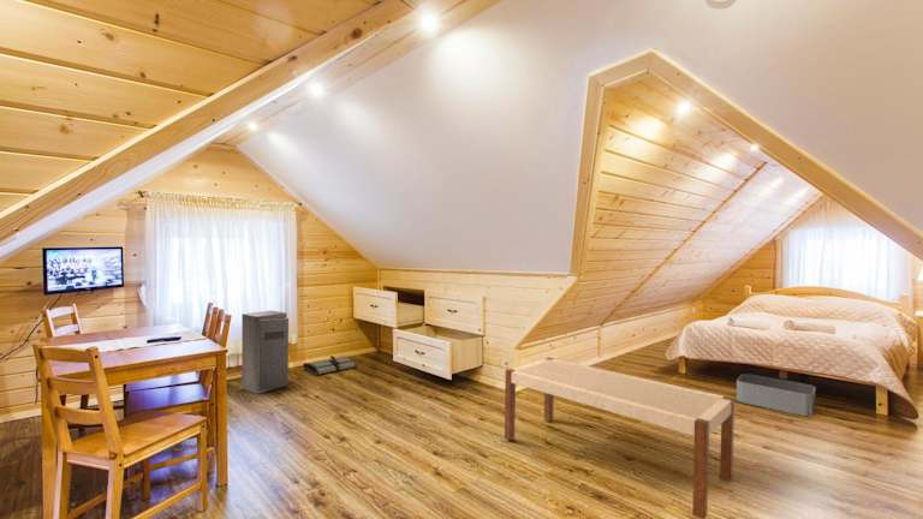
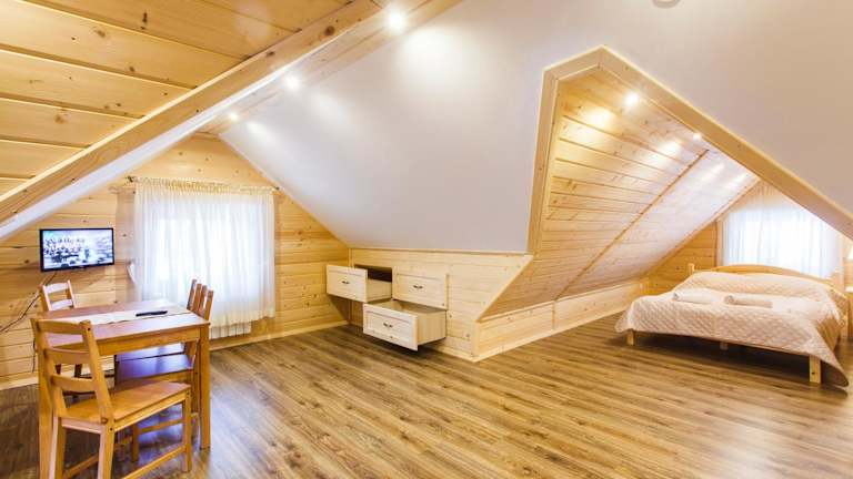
- storage bin (774, 393)
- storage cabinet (267, 351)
- bench (609, 411)
- tool roll (329, 362)
